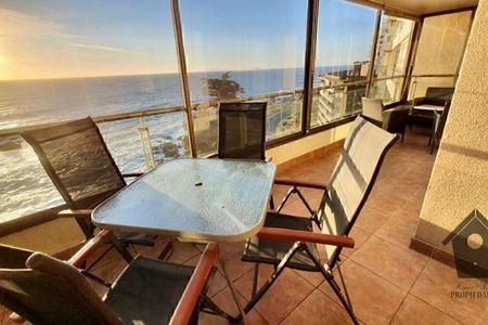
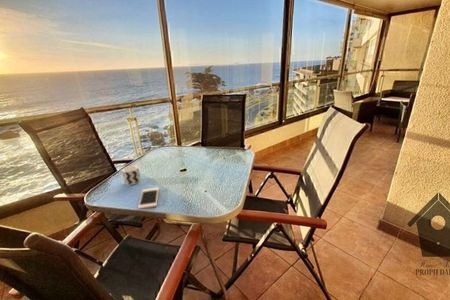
+ cup (129, 175)
+ cell phone (149, 197)
